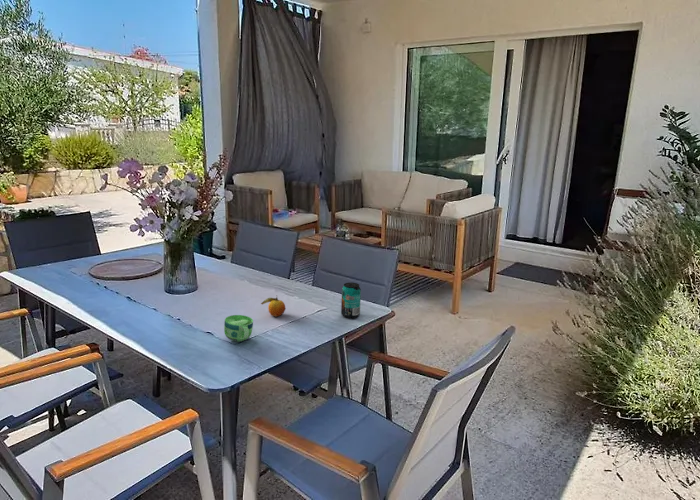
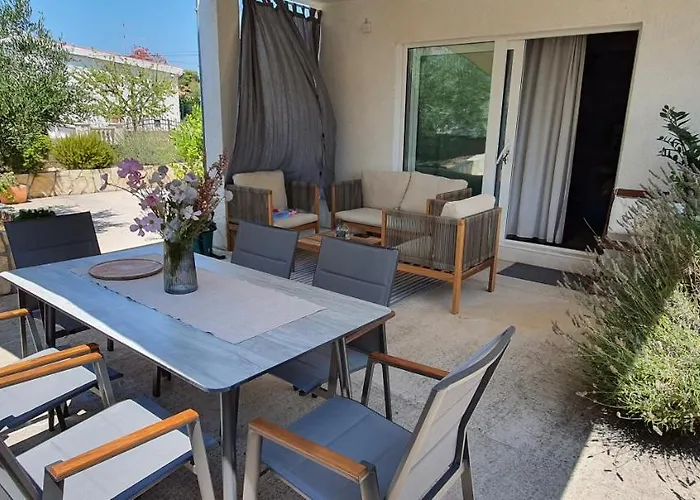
- cup (241, 330)
- beverage can (351, 300)
- fruit (272, 303)
